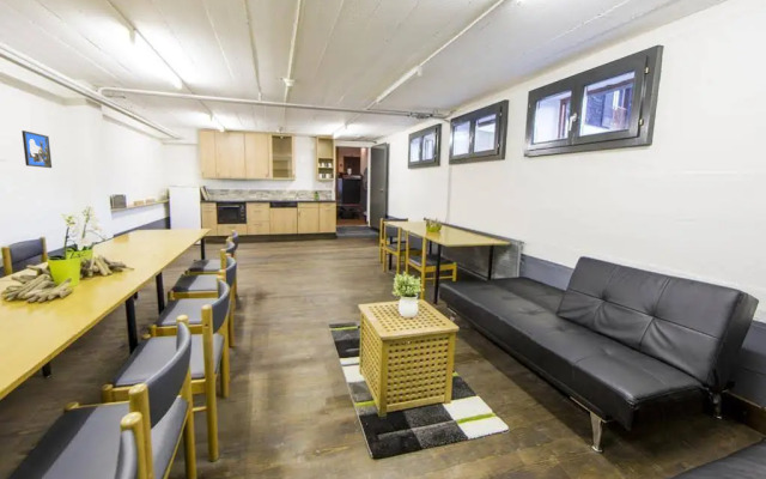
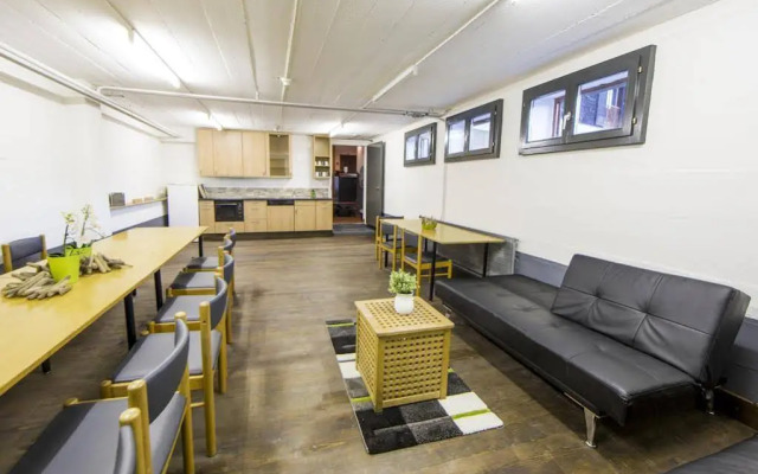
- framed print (37, 150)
